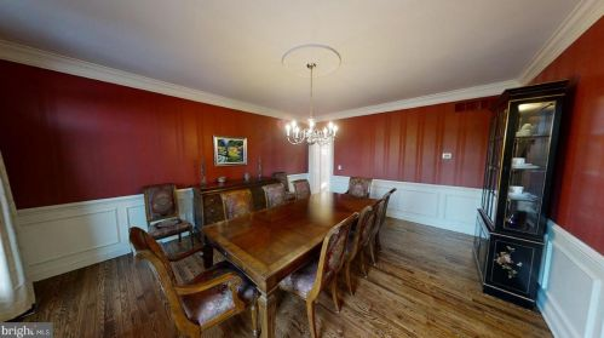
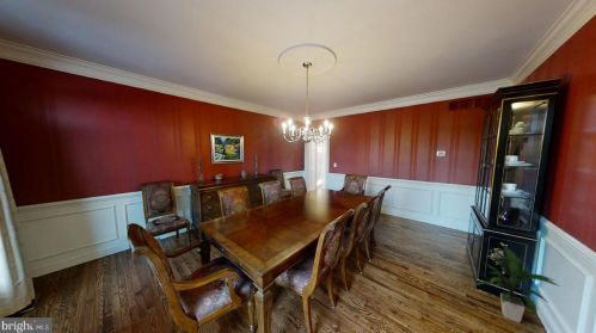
+ indoor plant (510, 283)
